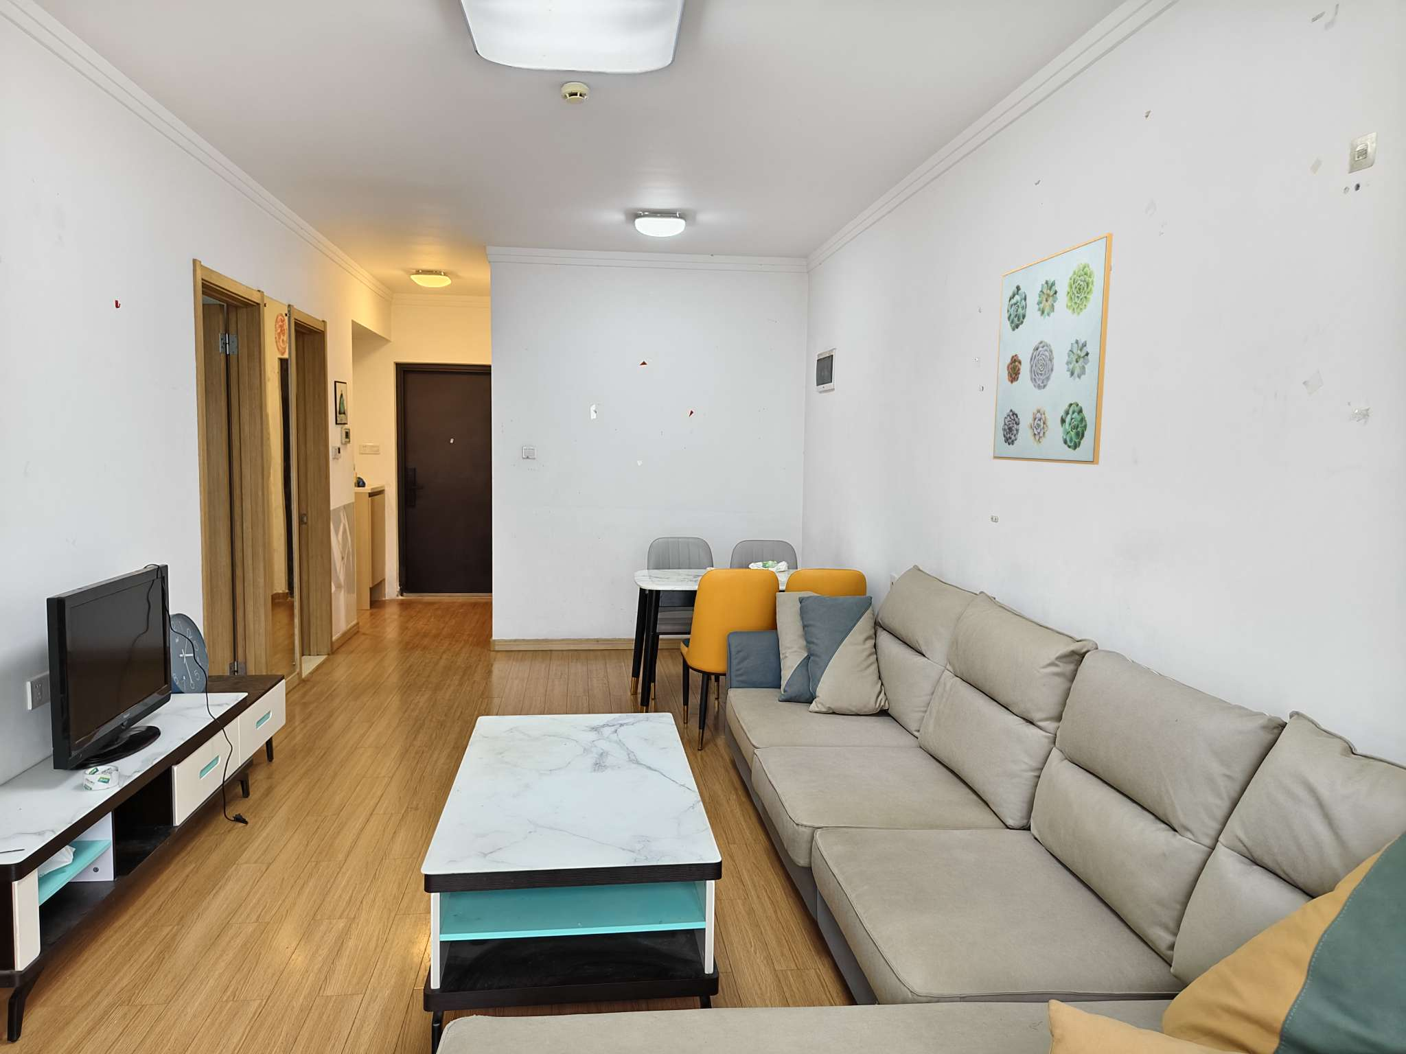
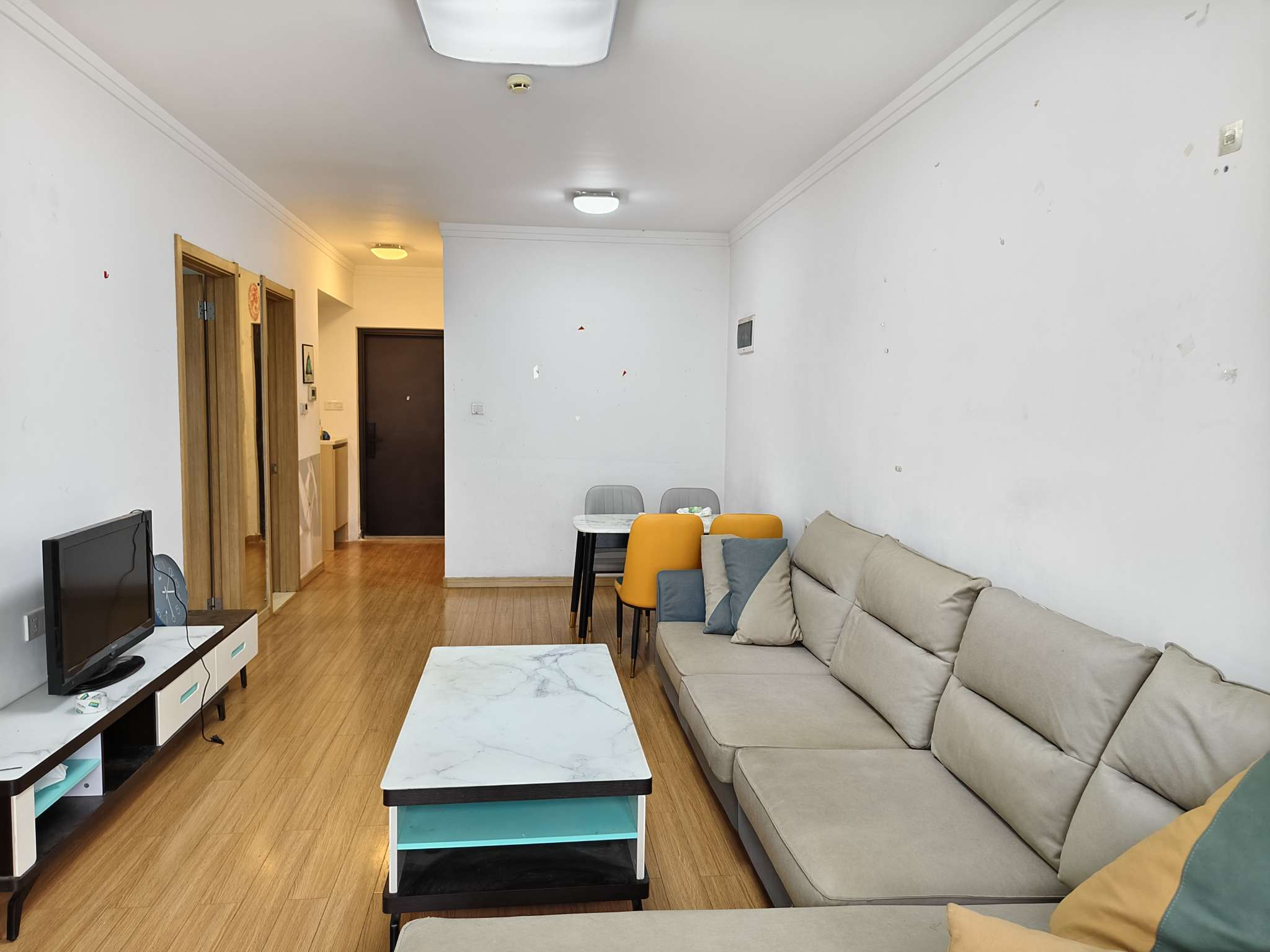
- wall art (1045, 360)
